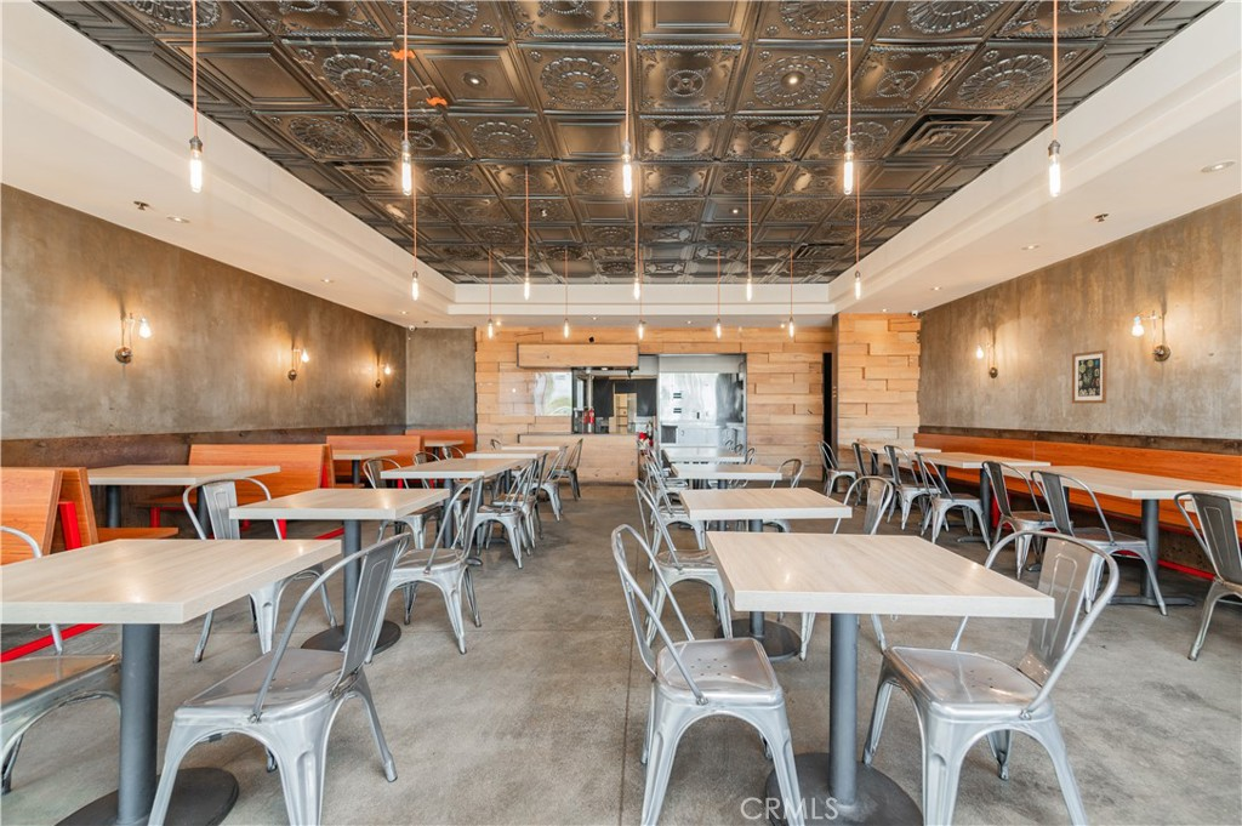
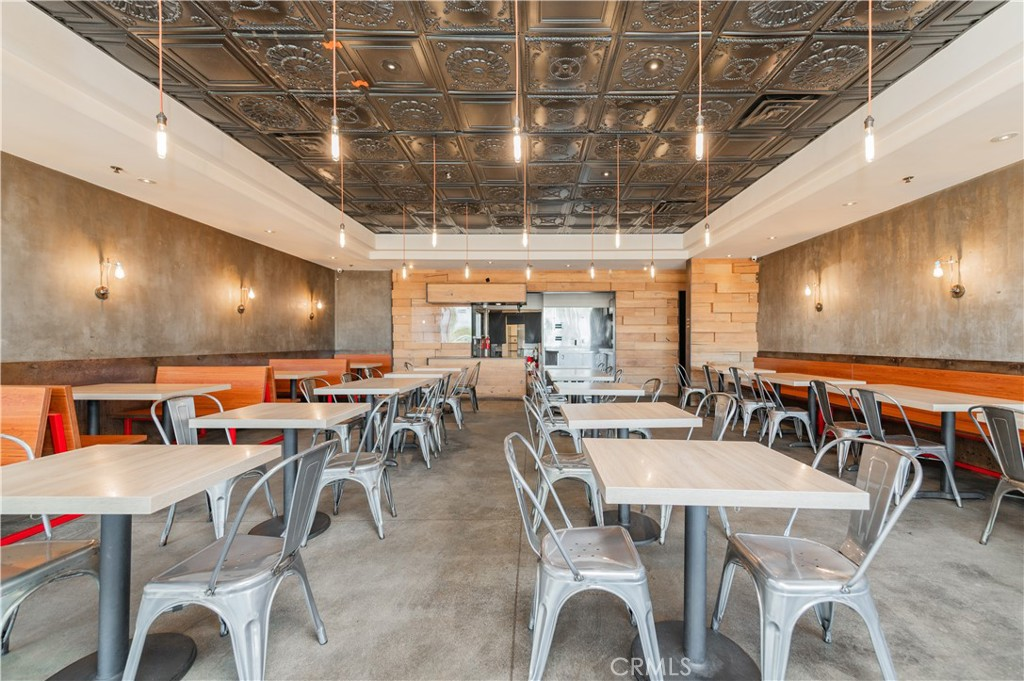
- wall art (1088, 377)
